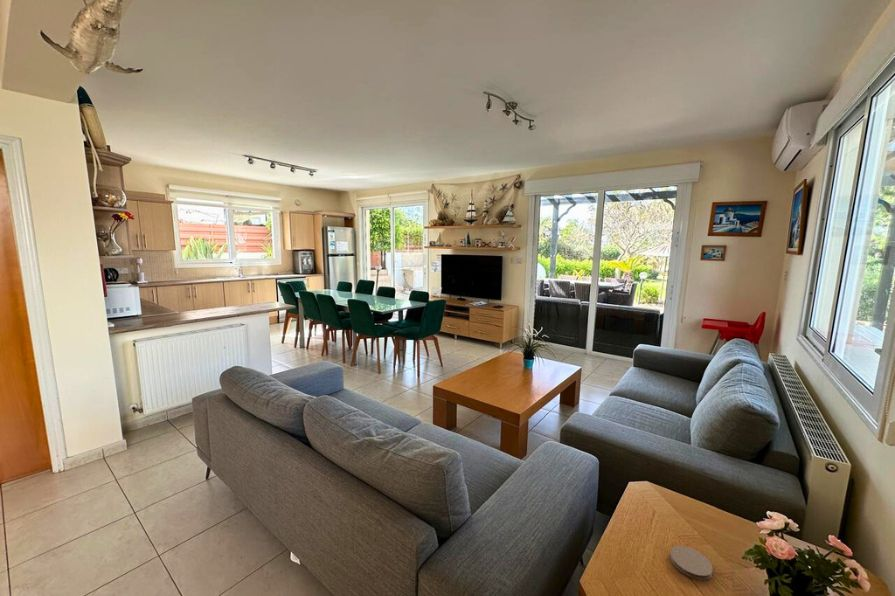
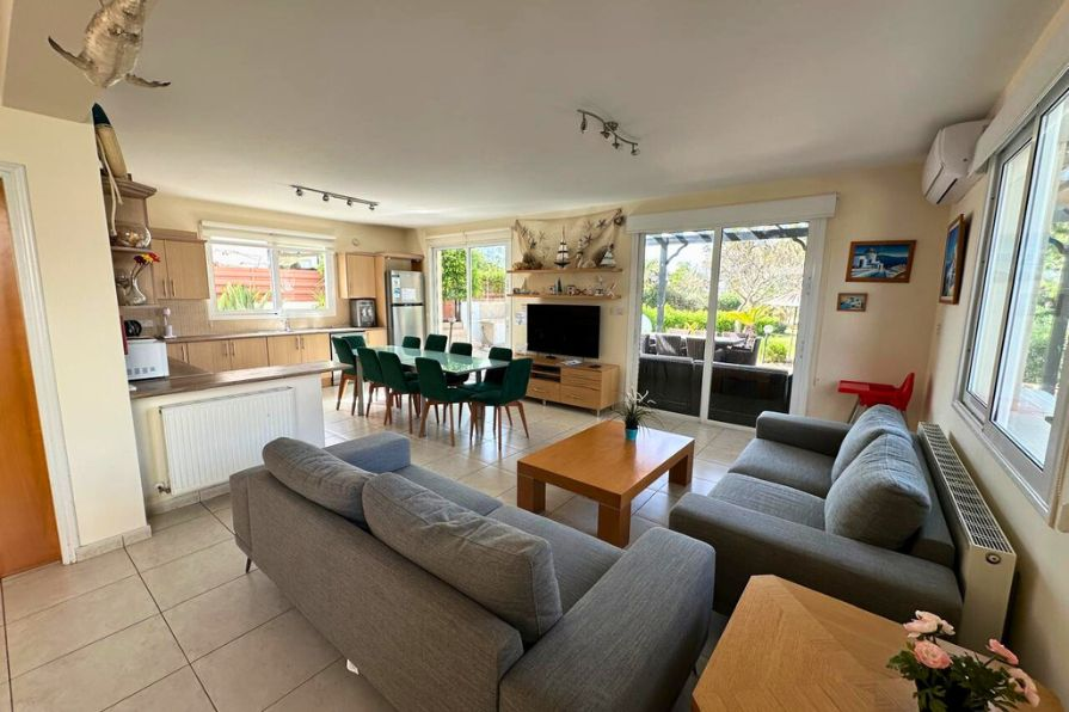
- coaster (690, 562)
